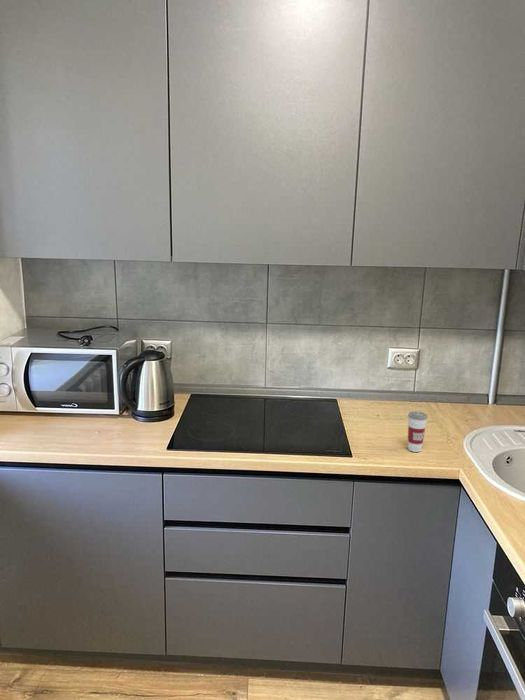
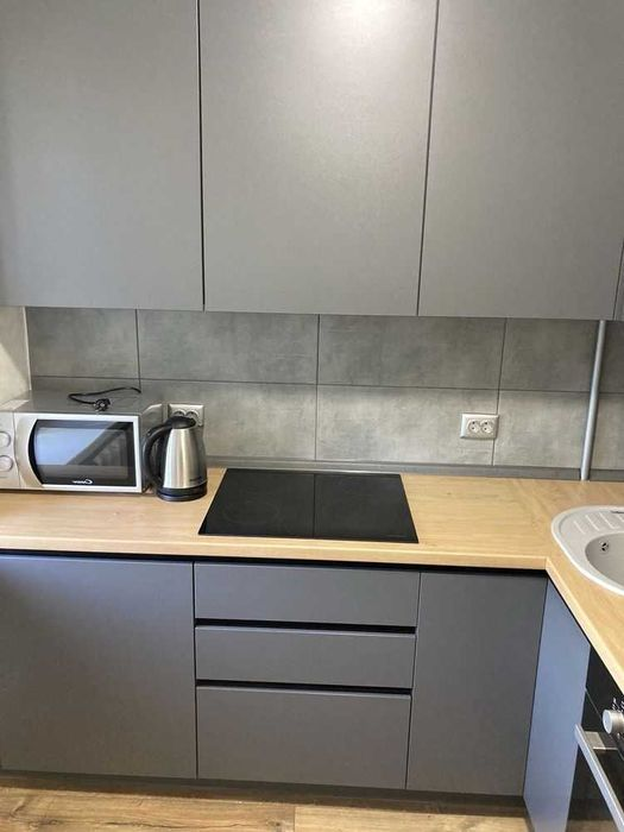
- cup (416, 425)
